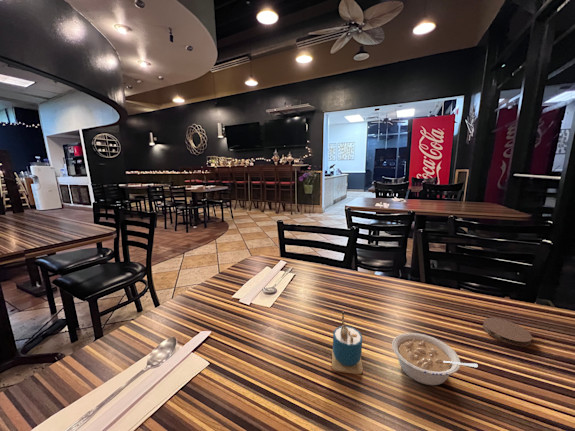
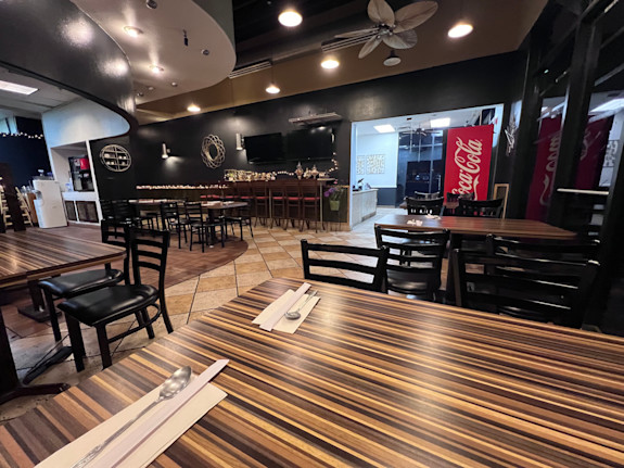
- cup (347, 339)
- legume (426, 358)
- coaster (506, 331)
